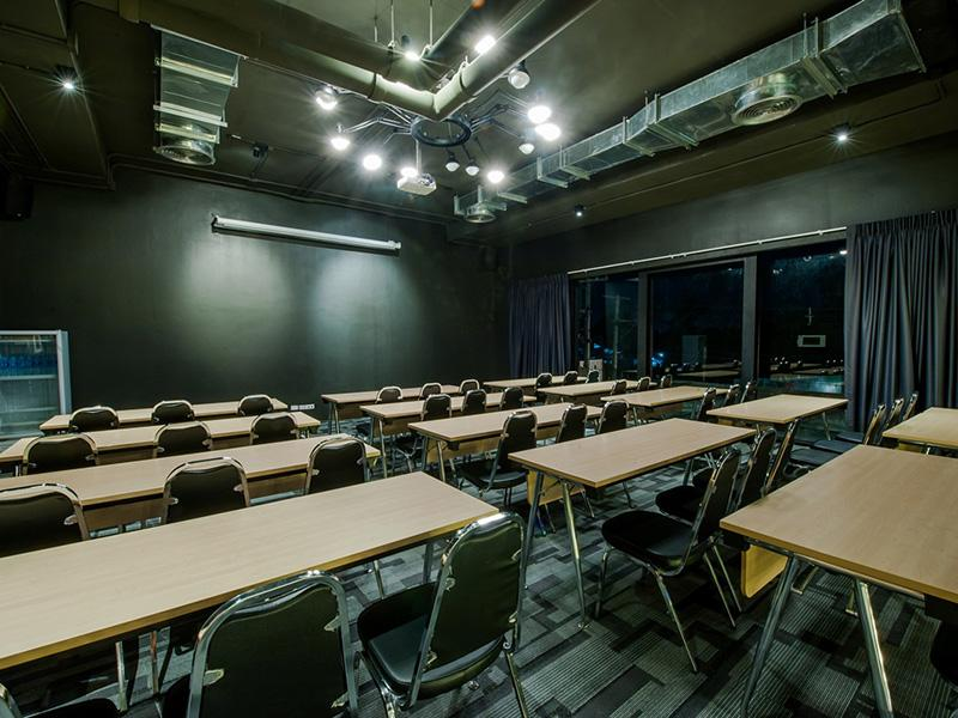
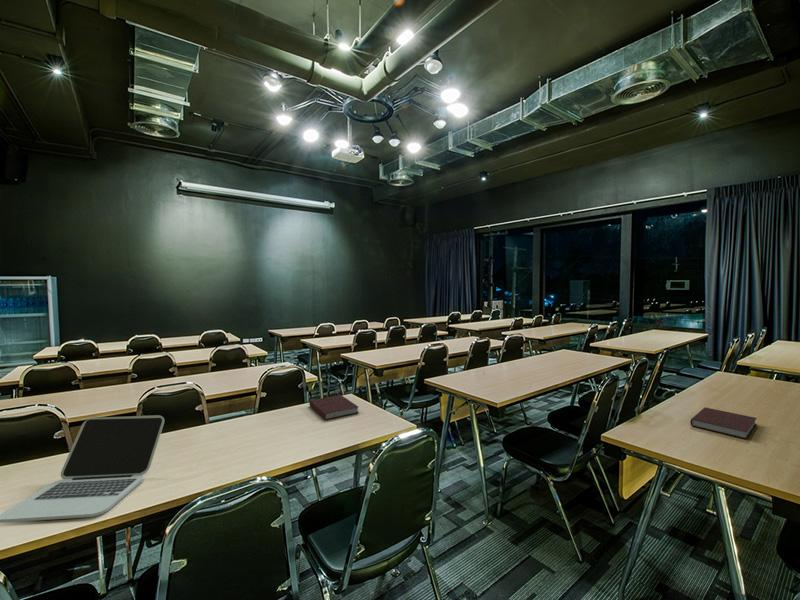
+ laptop (92, 460)
+ notebook (333, 406)
+ notebook (723, 421)
